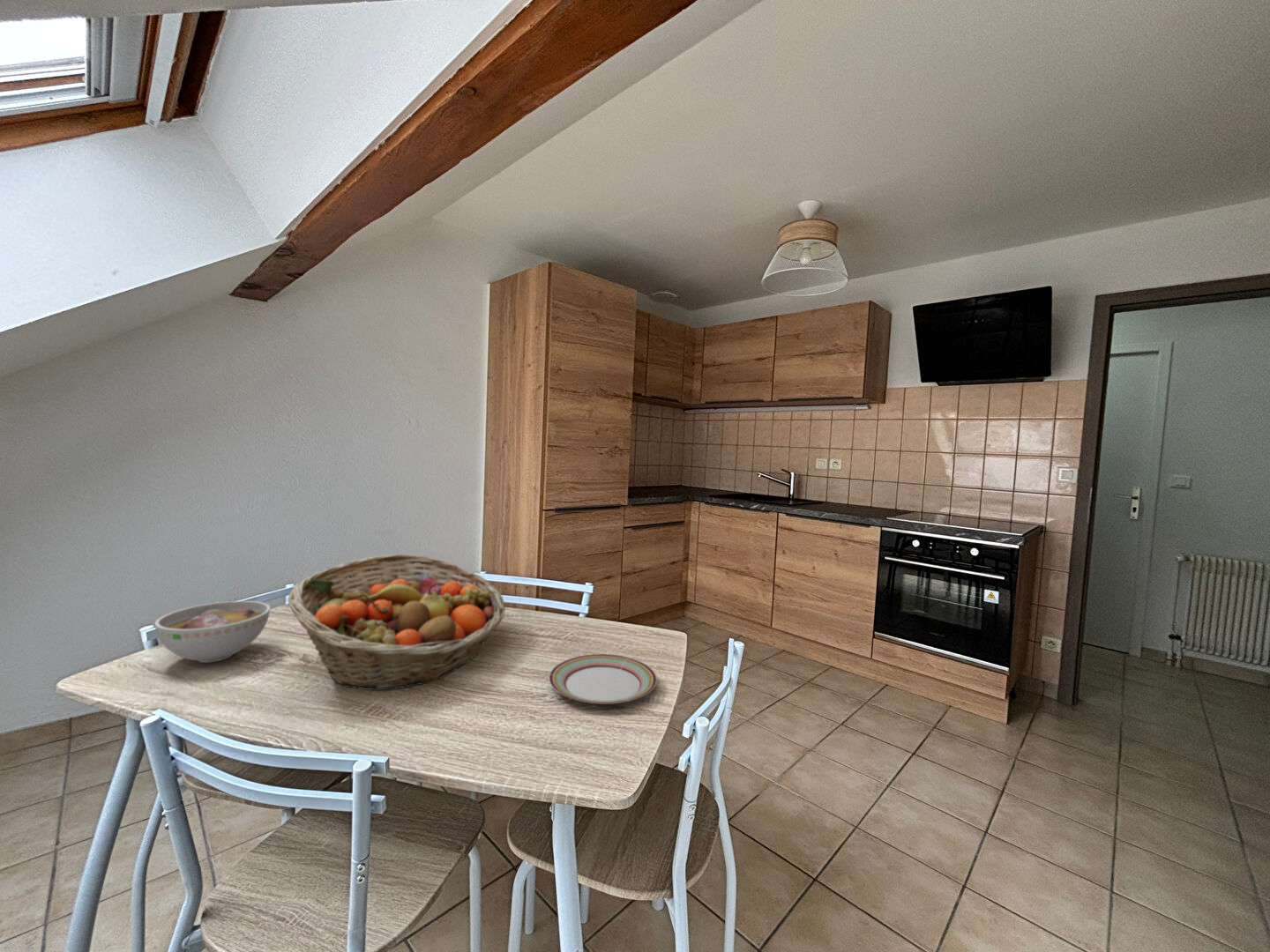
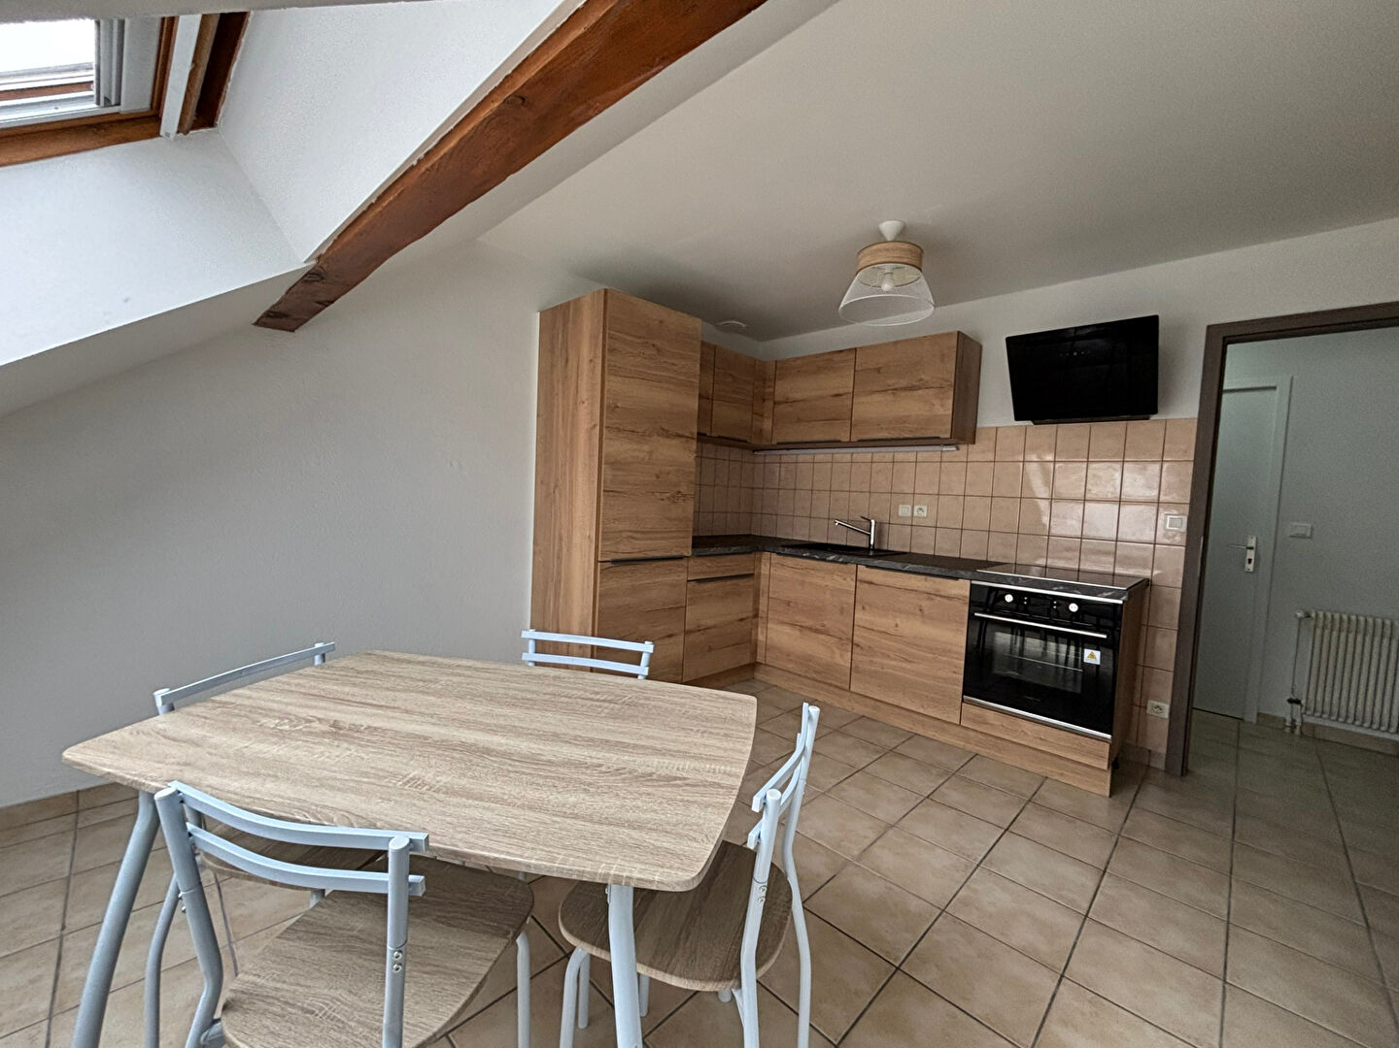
- bowl (215, 636)
- plate (602, 681)
- fruit basket (408, 613)
